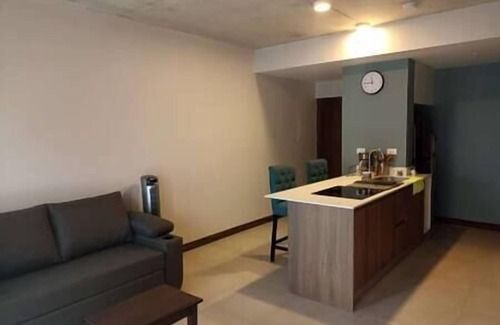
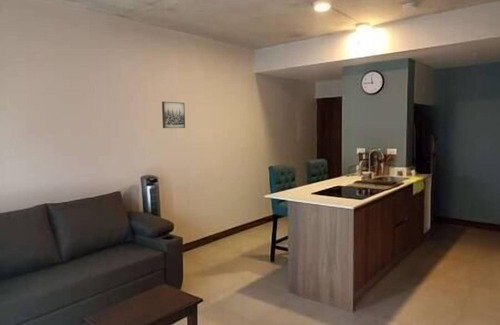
+ wall art (173, 115)
